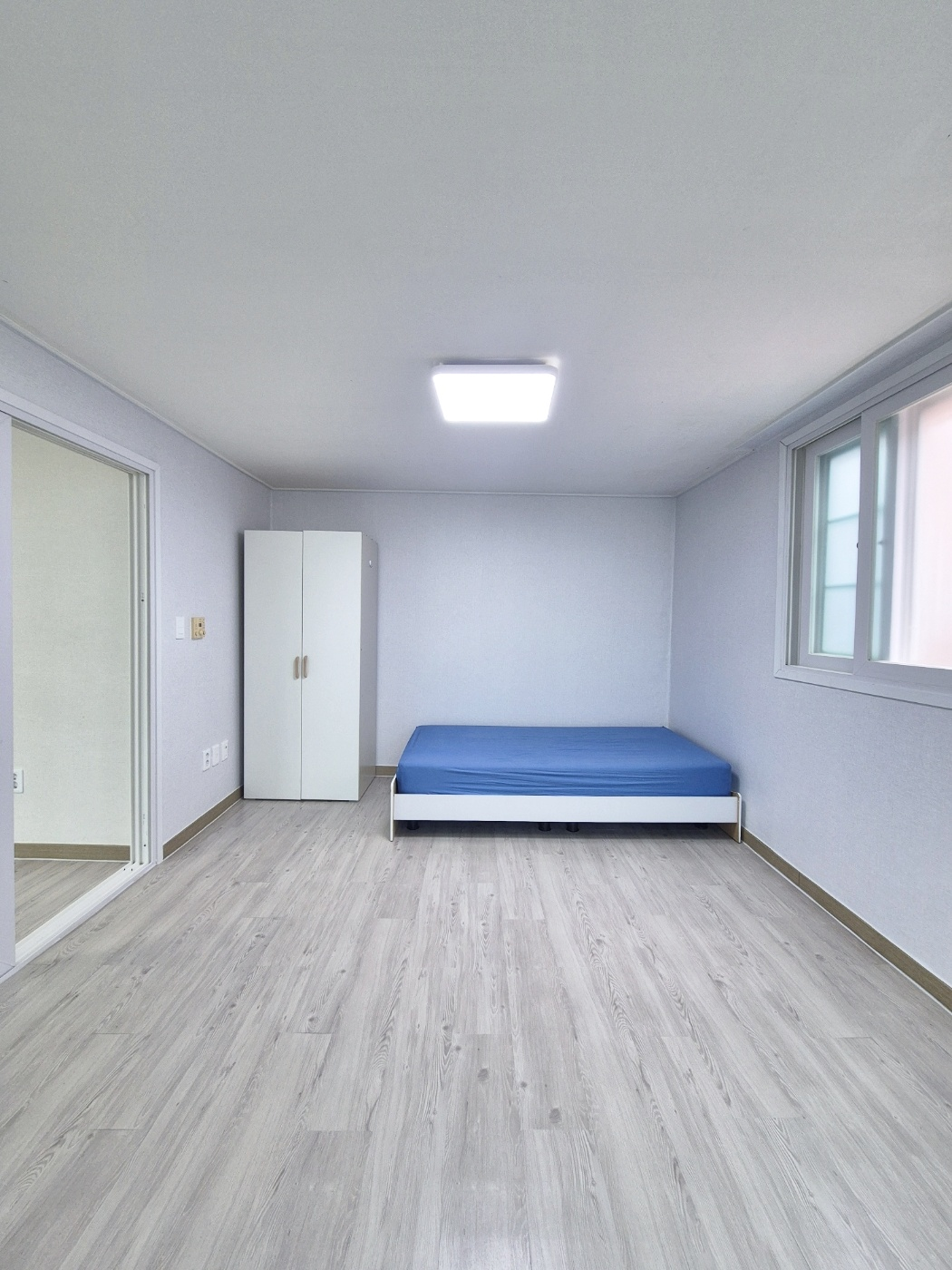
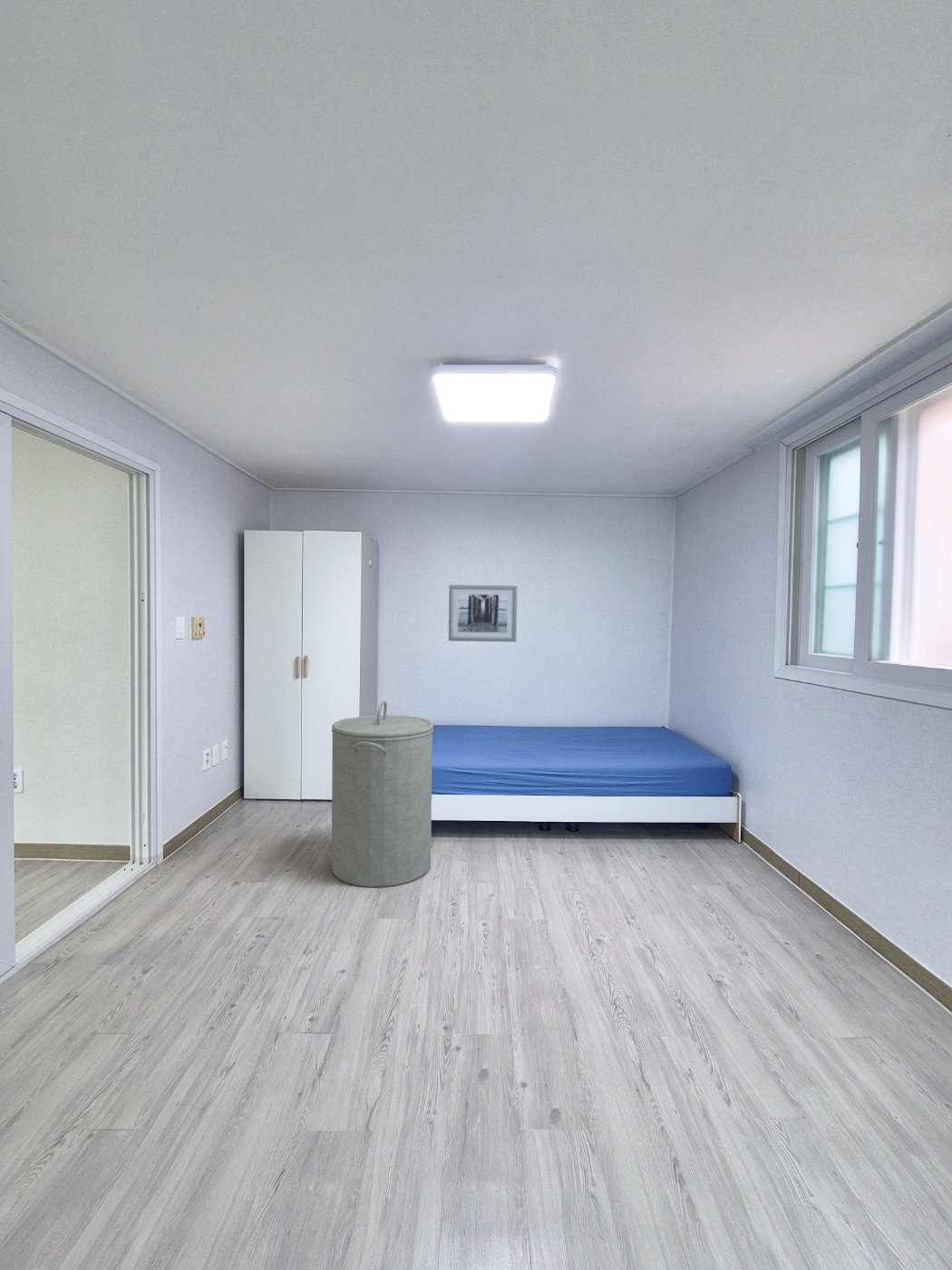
+ wall art (482, 613)
+ laundry hamper (383, 784)
